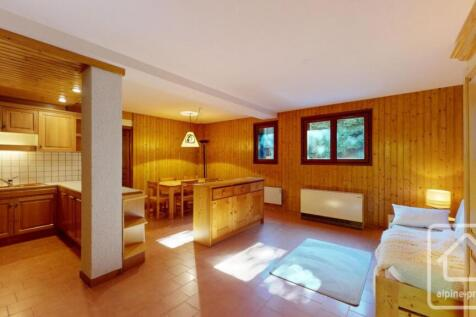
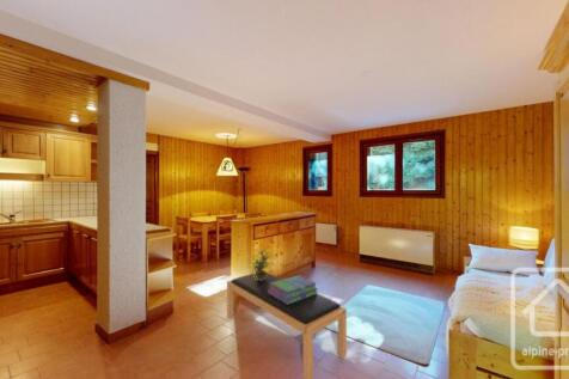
+ potted plant (263, 262)
+ bench (279, 311)
+ stack of books (293, 287)
